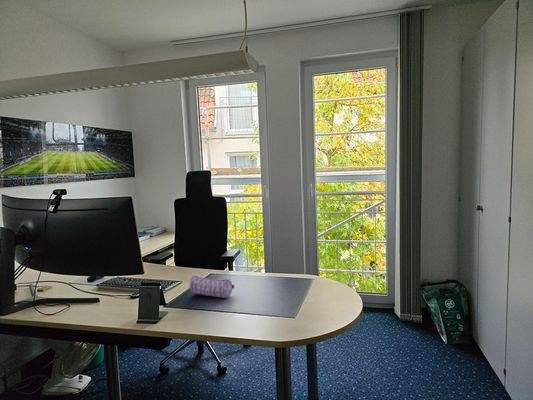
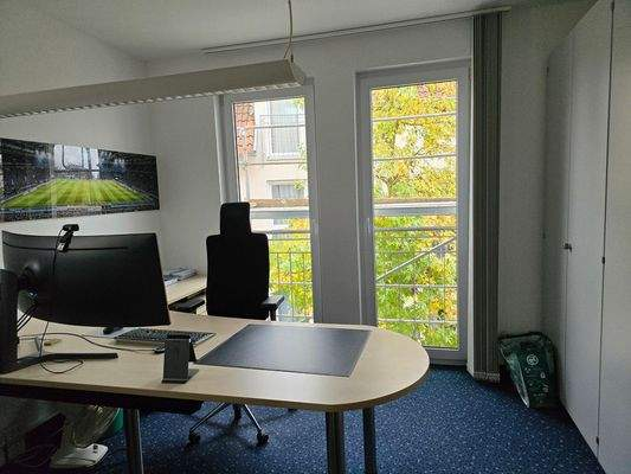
- pencil case (210, 286)
